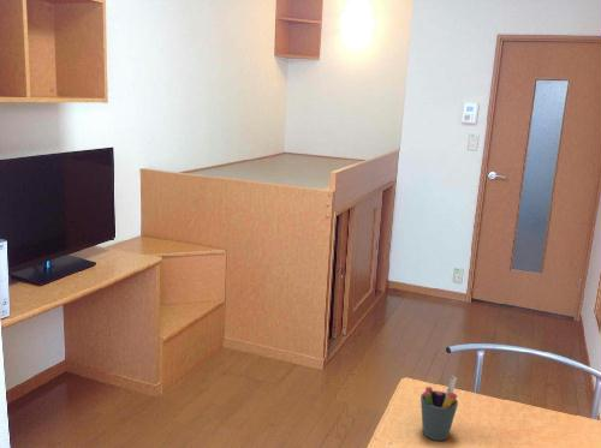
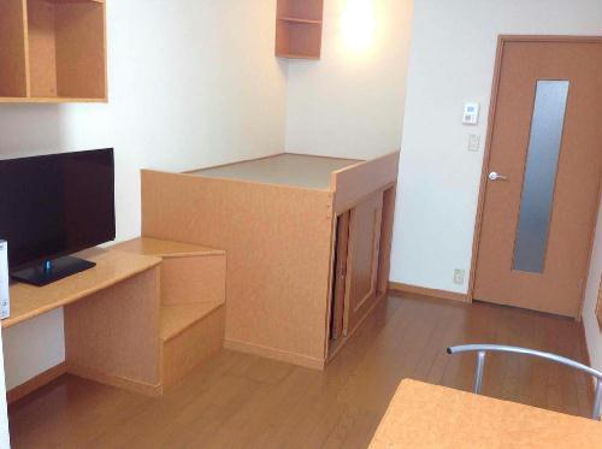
- pen holder (439, 407)
